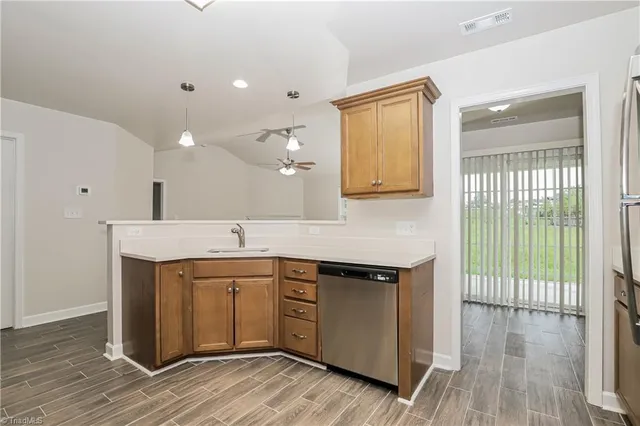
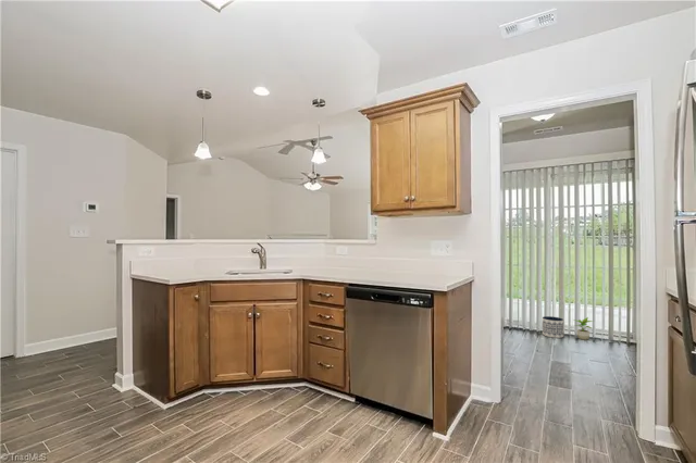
+ planter (552, 326)
+ potted plant (583, 327)
